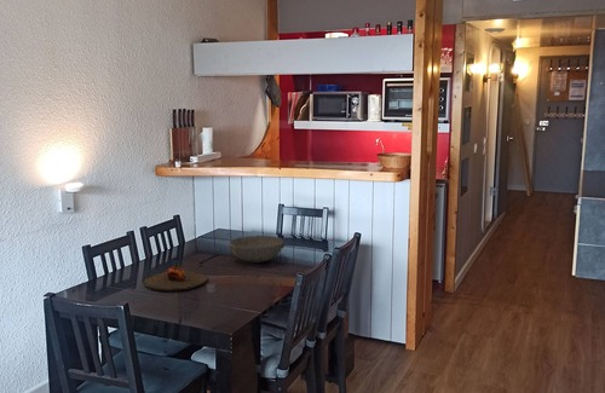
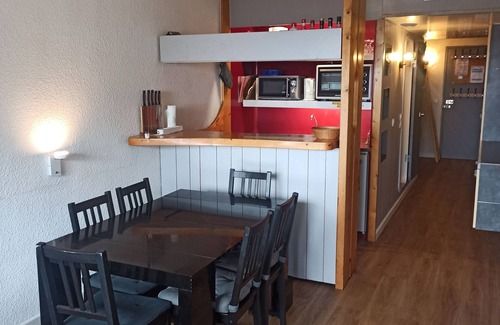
- bowl (257, 250)
- plate (175, 272)
